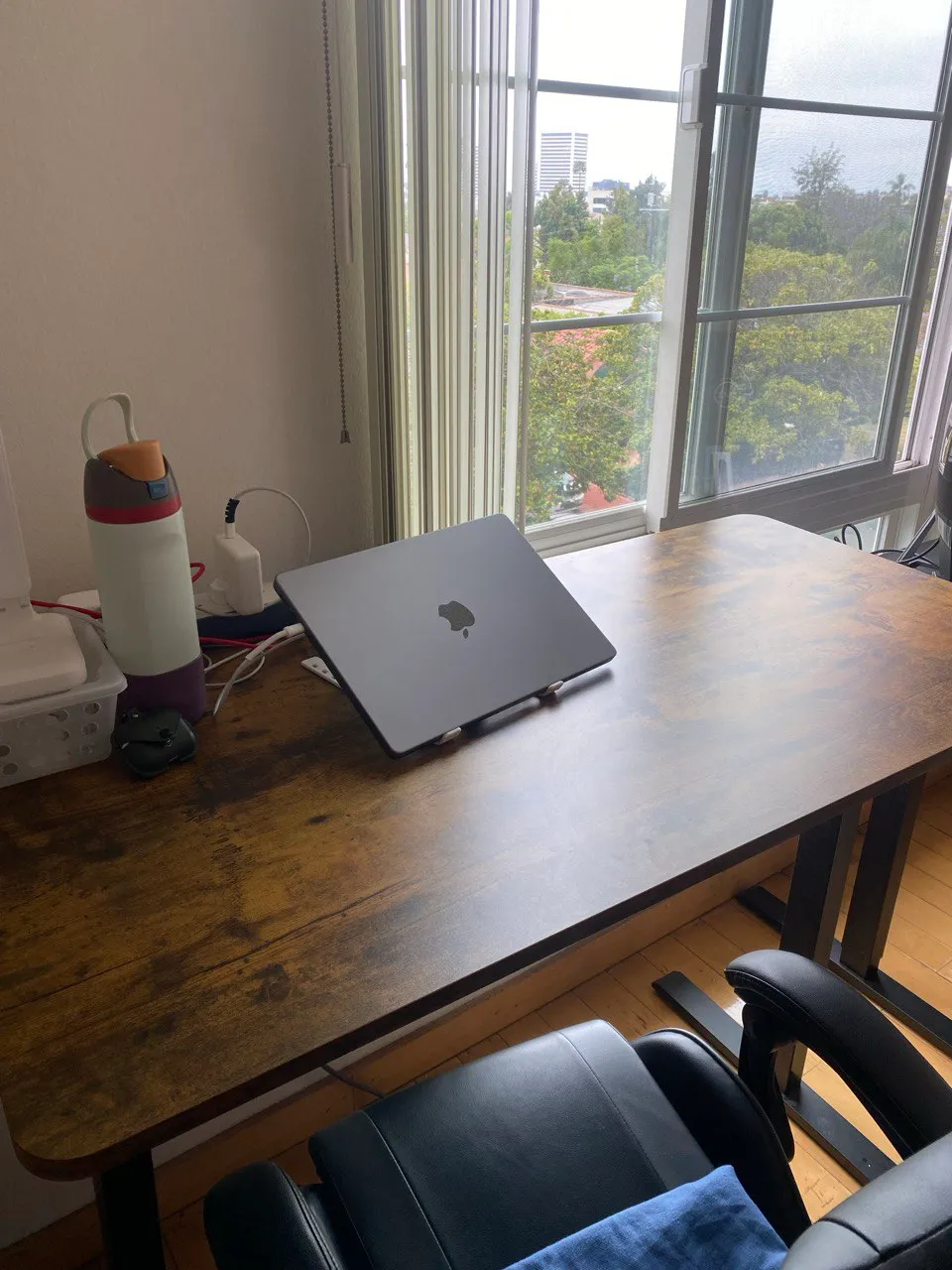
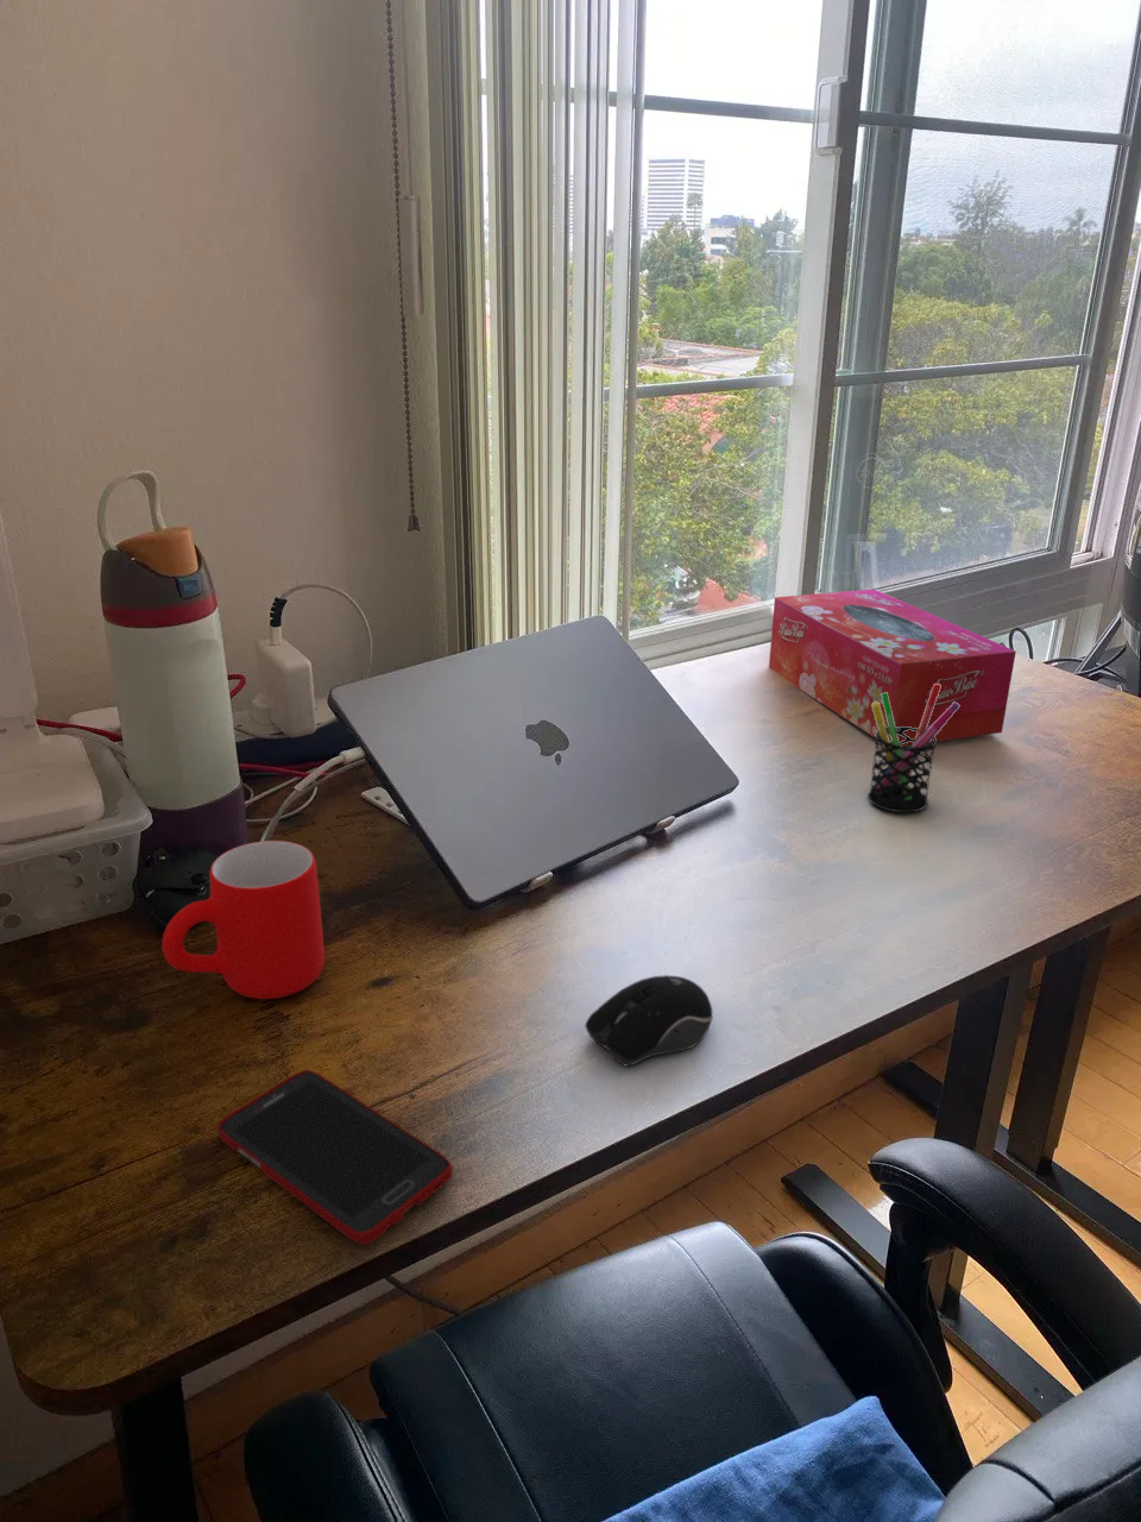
+ cell phone (332, 1149)
+ tissue box (881, 660)
+ pen holder (904, 742)
+ mug (242, 929)
+ computer mouse (652, 1009)
